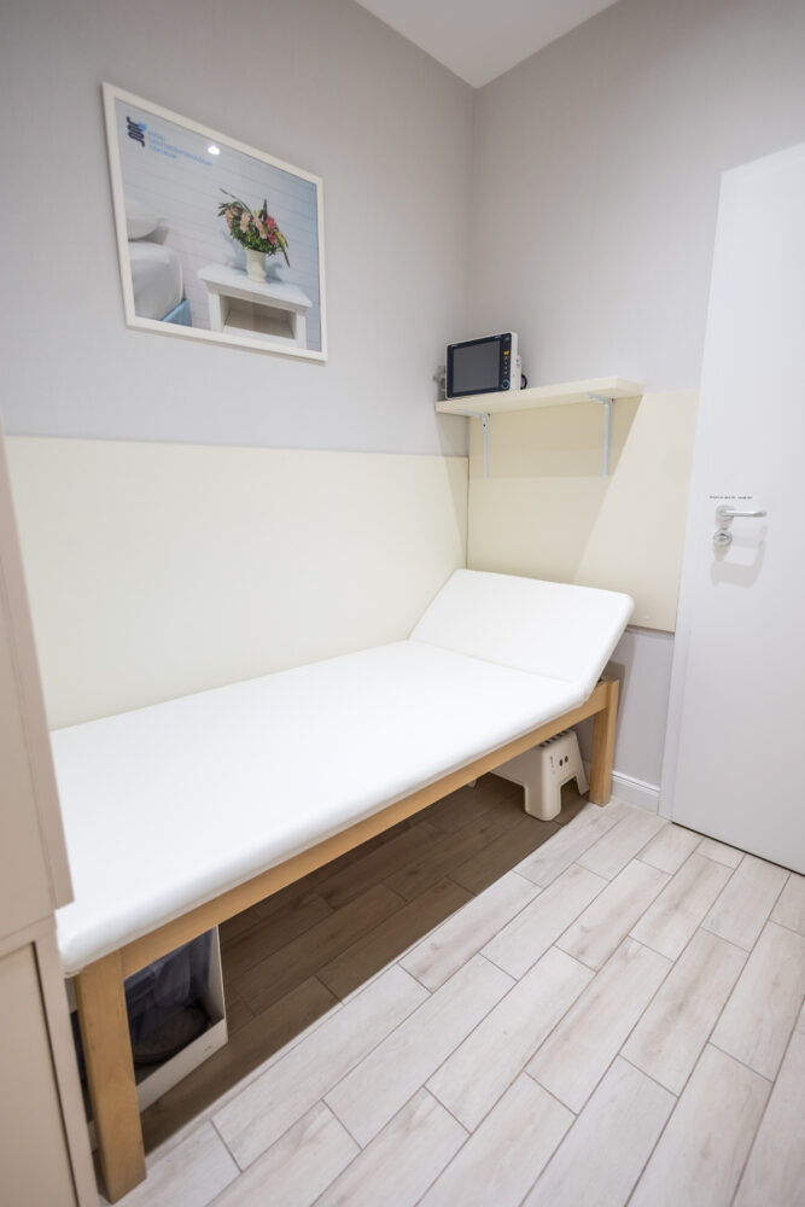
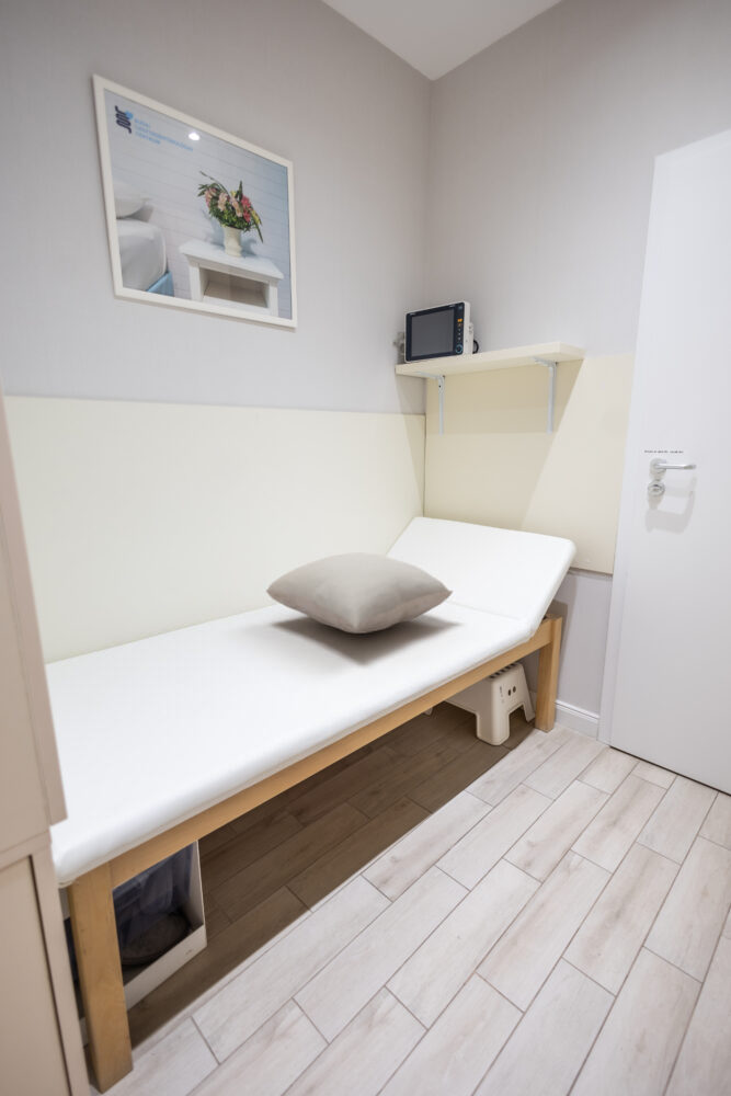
+ pillow (358, 589)
